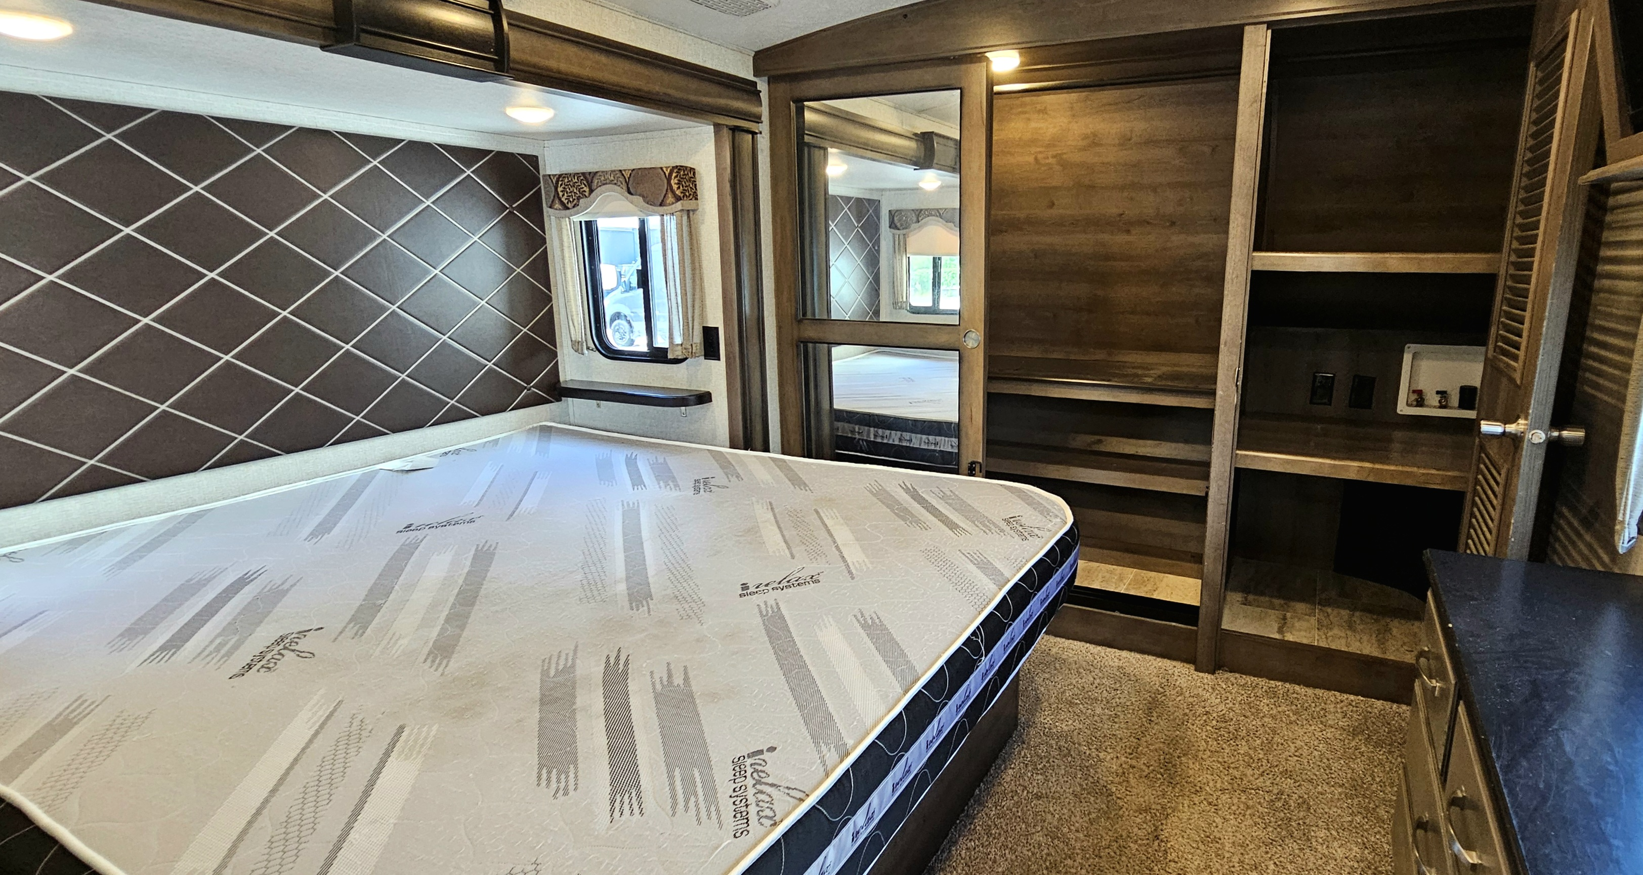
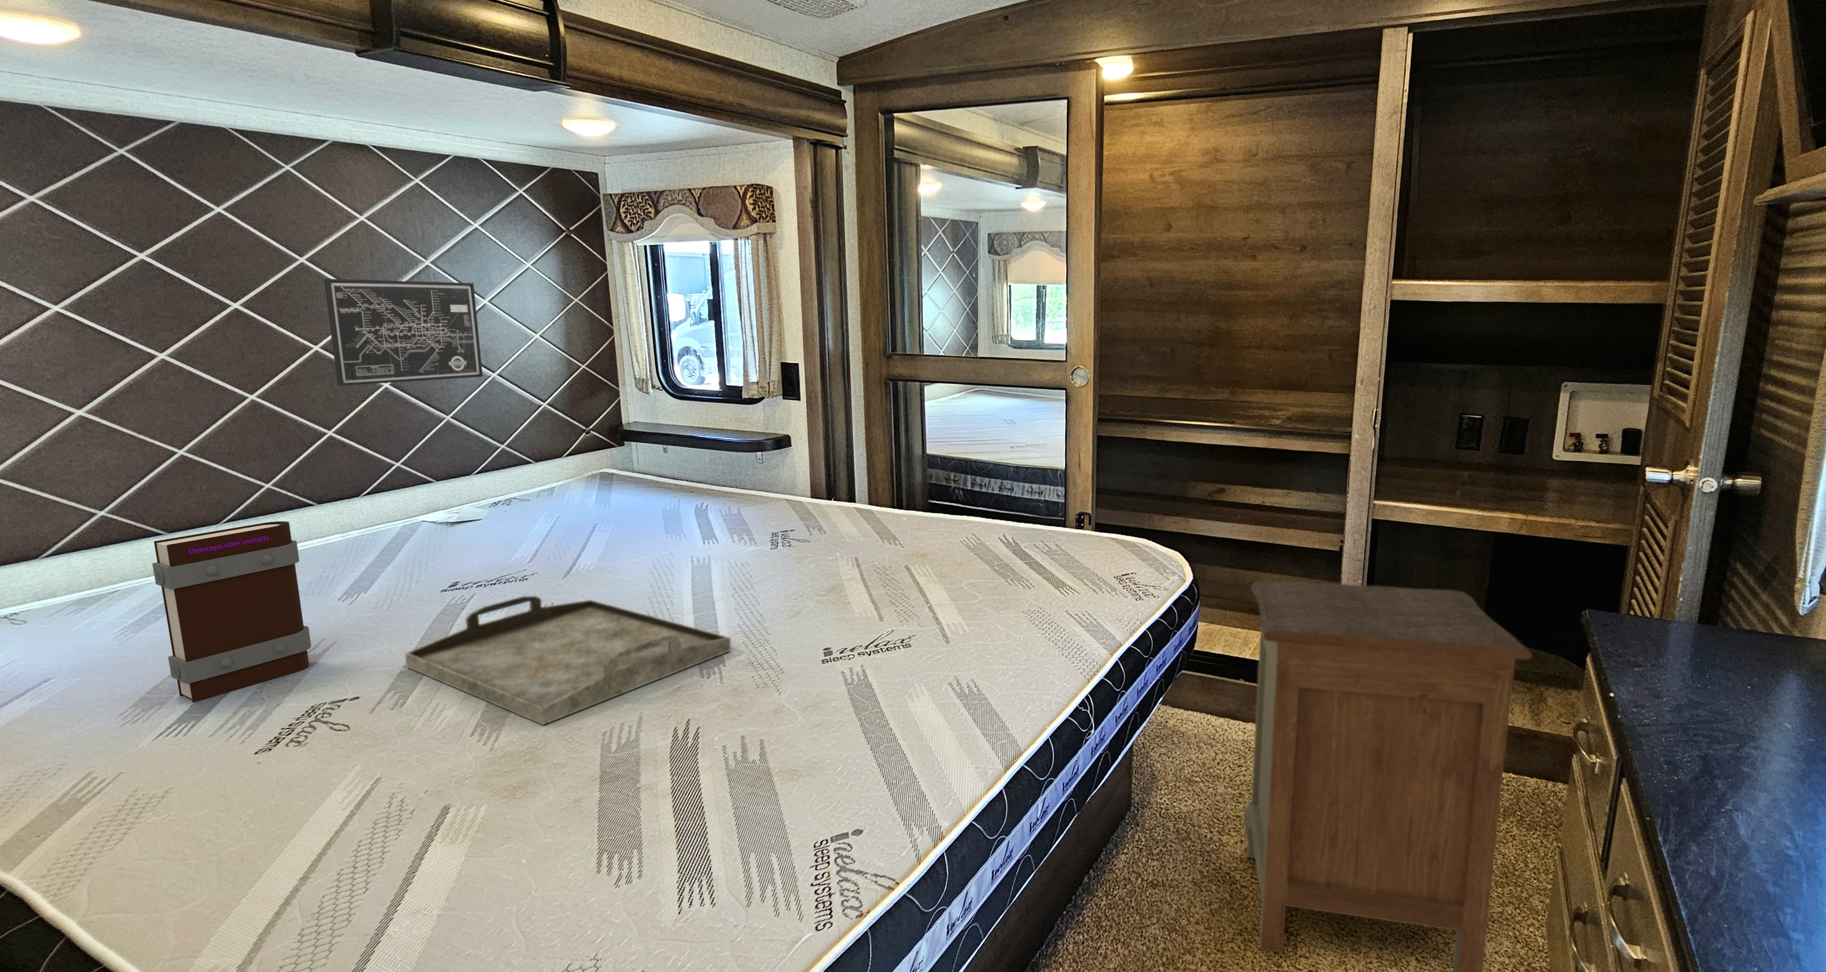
+ wall art (409, 331)
+ nightstand (1360, 758)
+ book (238, 607)
+ serving tray (570, 640)
